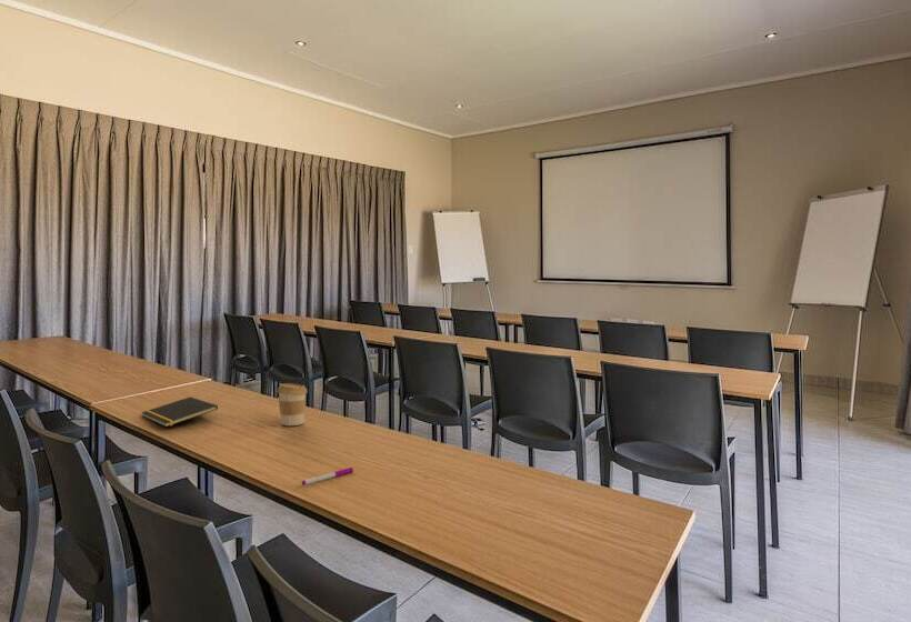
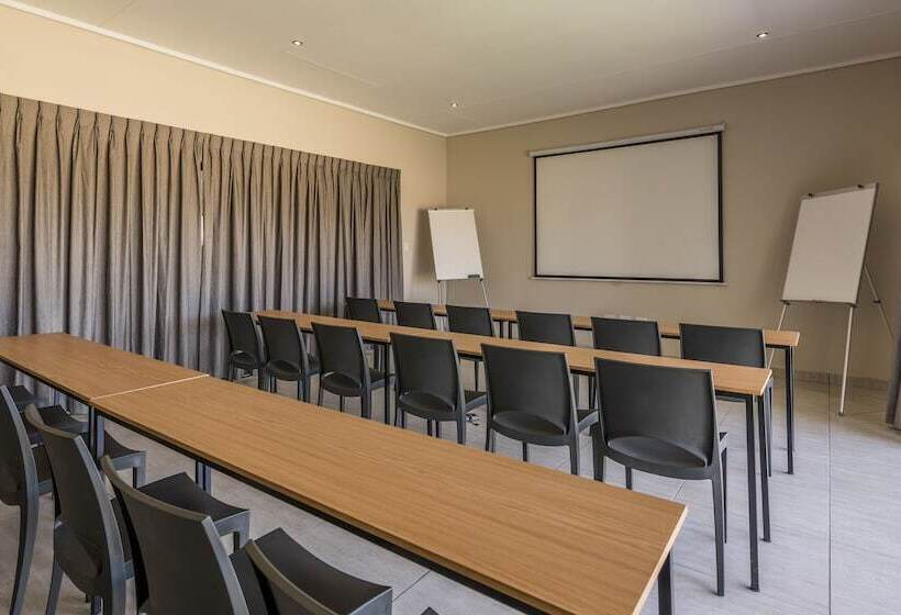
- notepad (179, 410)
- pen (328, 475)
- coffee cup (292, 403)
